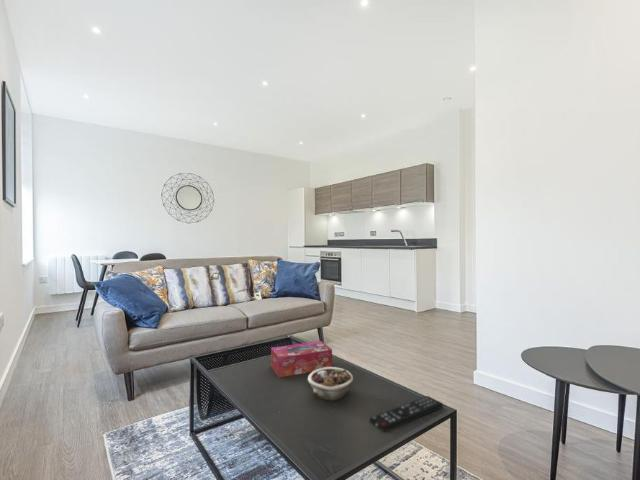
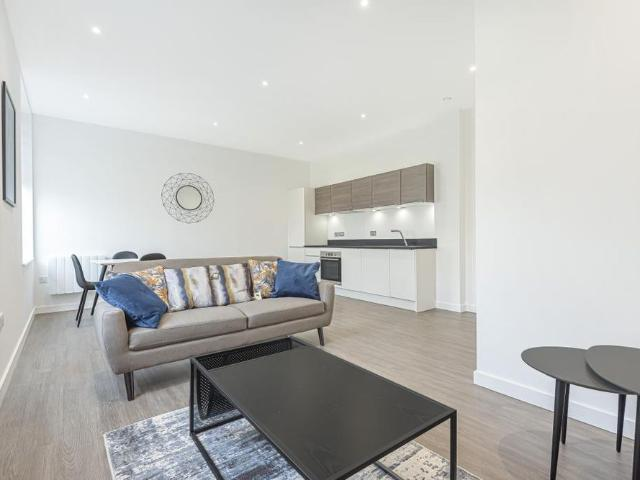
- tissue box (301, 357)
- succulent planter (330, 381)
- remote control (407, 411)
